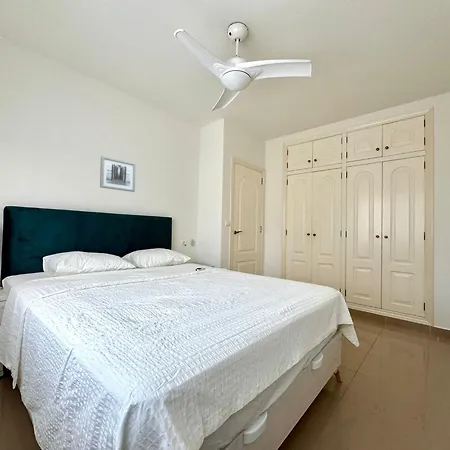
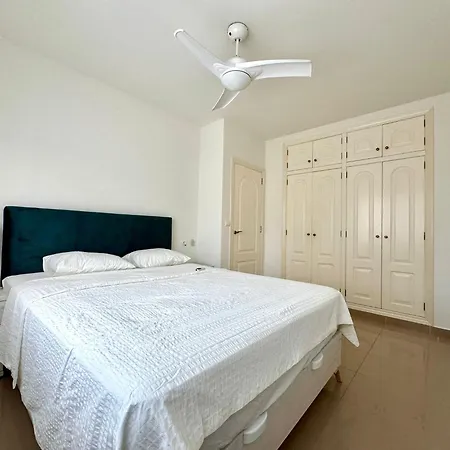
- wall art (118, 175)
